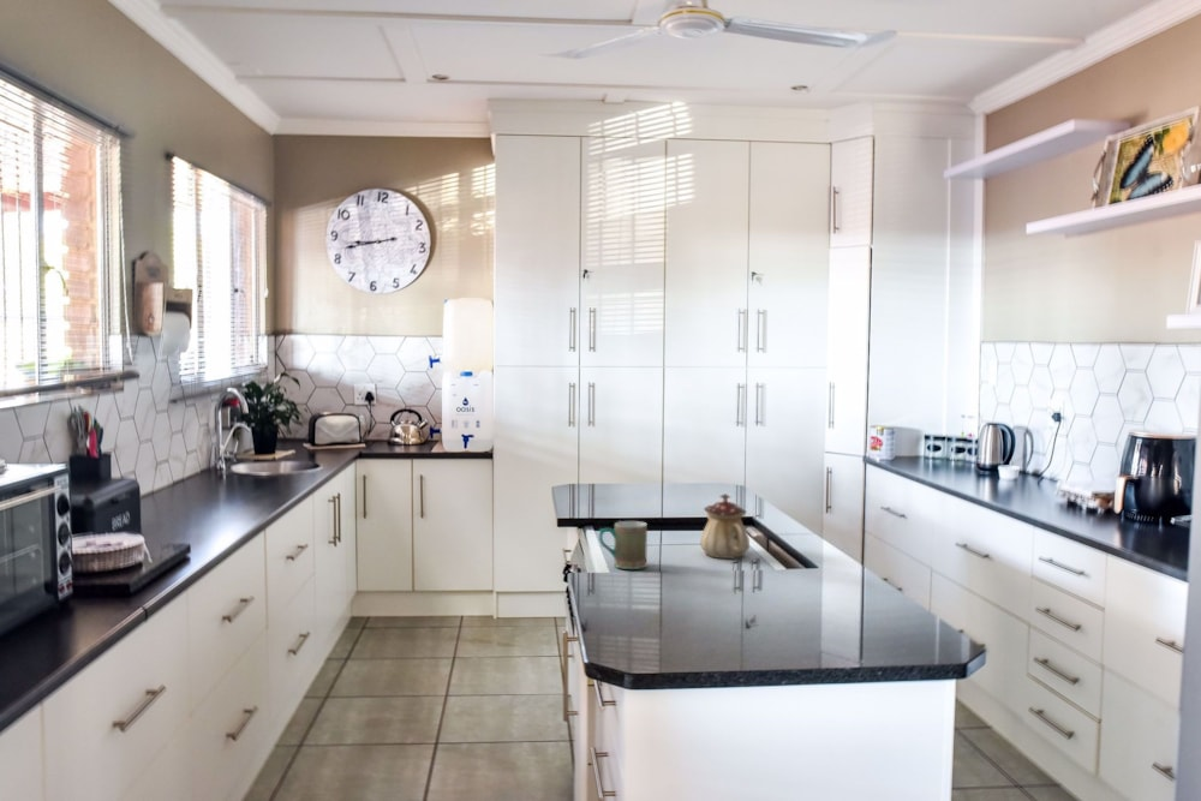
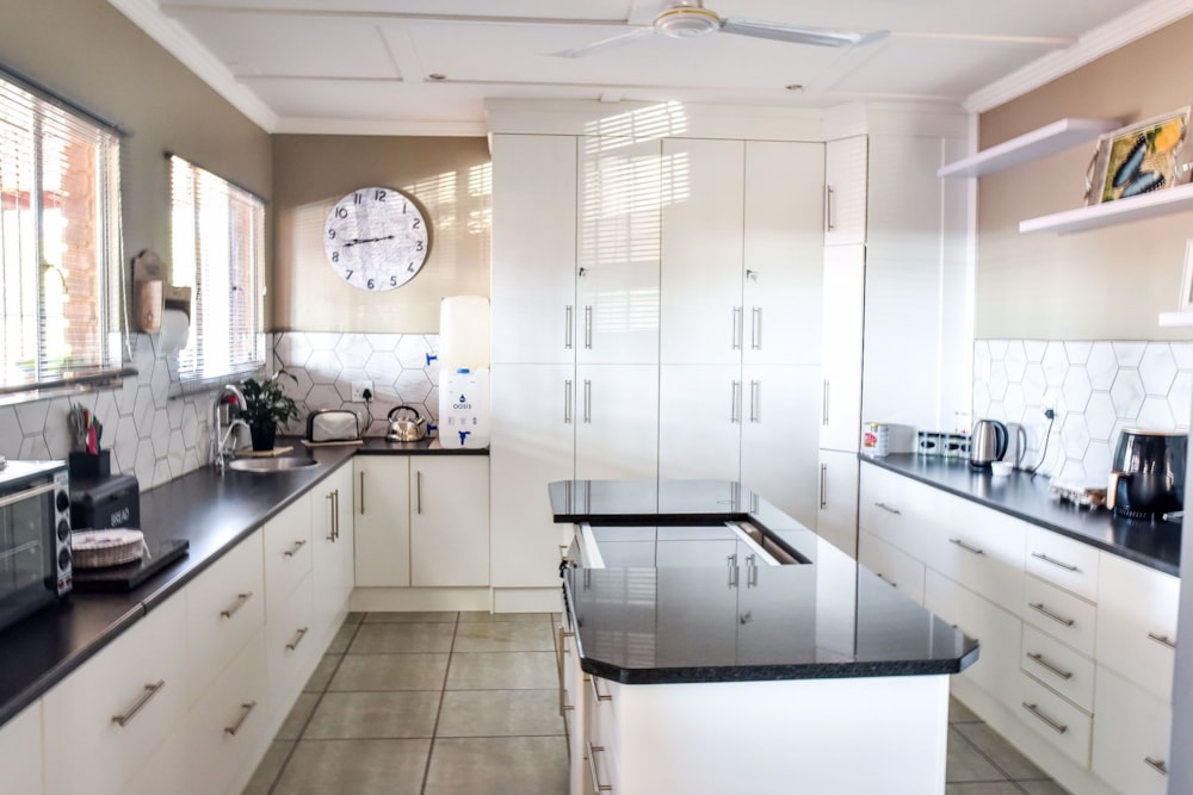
- teapot (725, 524)
- mug (622, 544)
